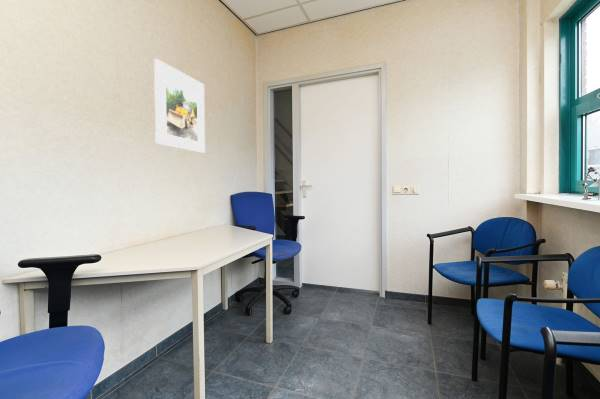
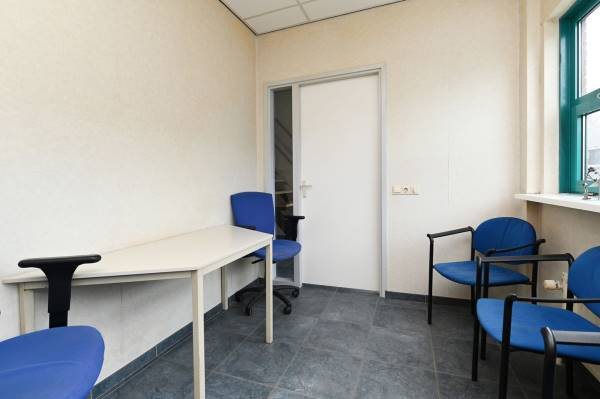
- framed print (182, 110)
